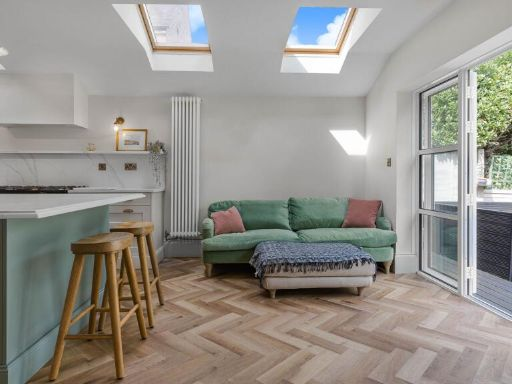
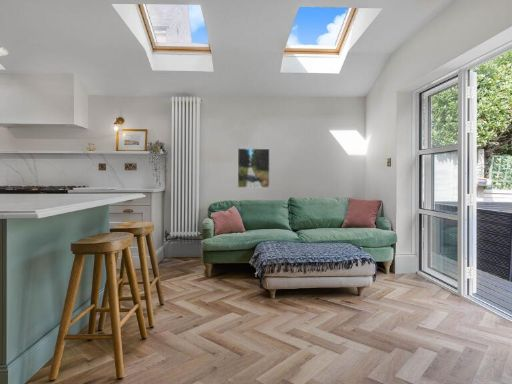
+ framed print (253, 168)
